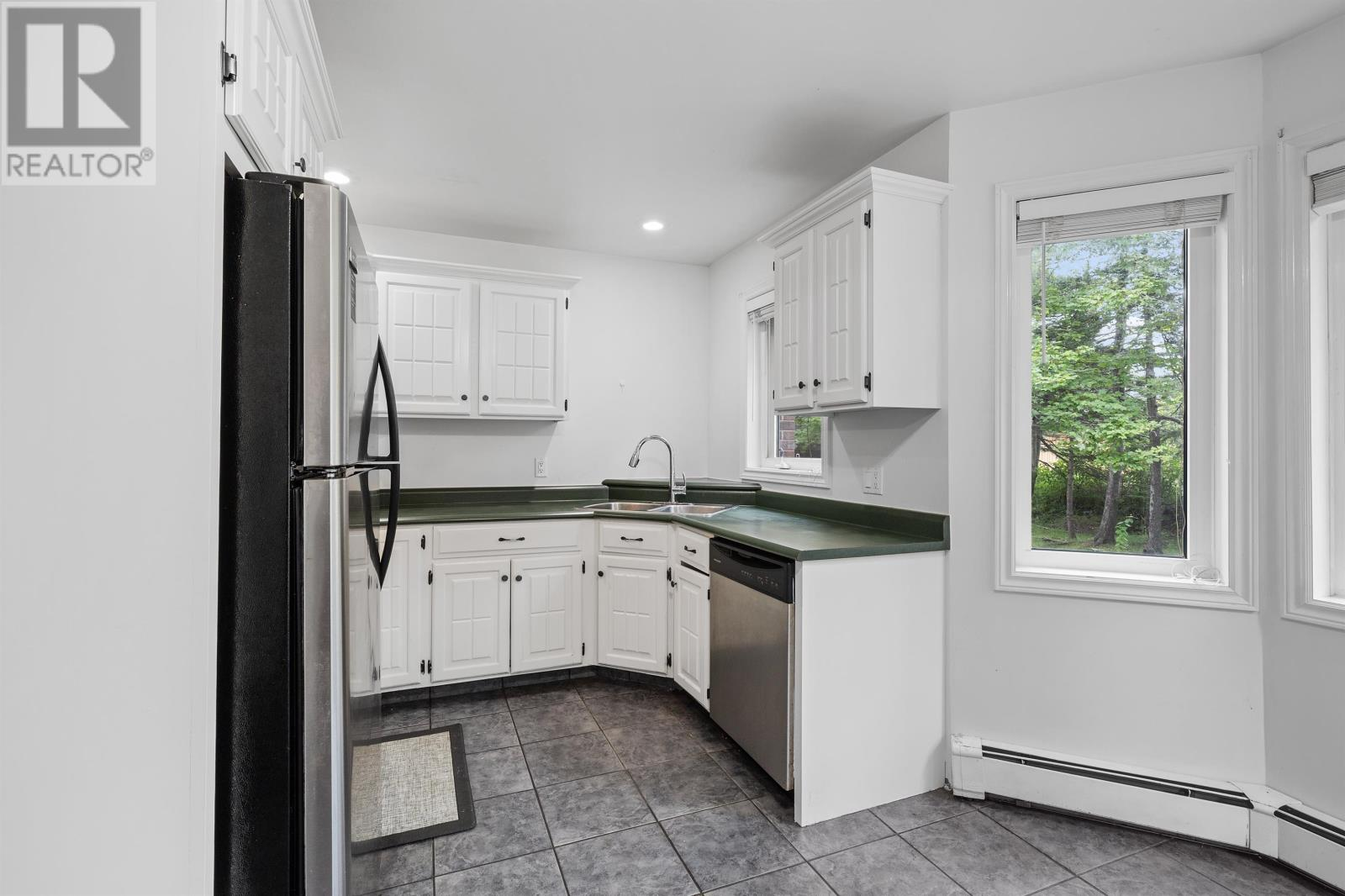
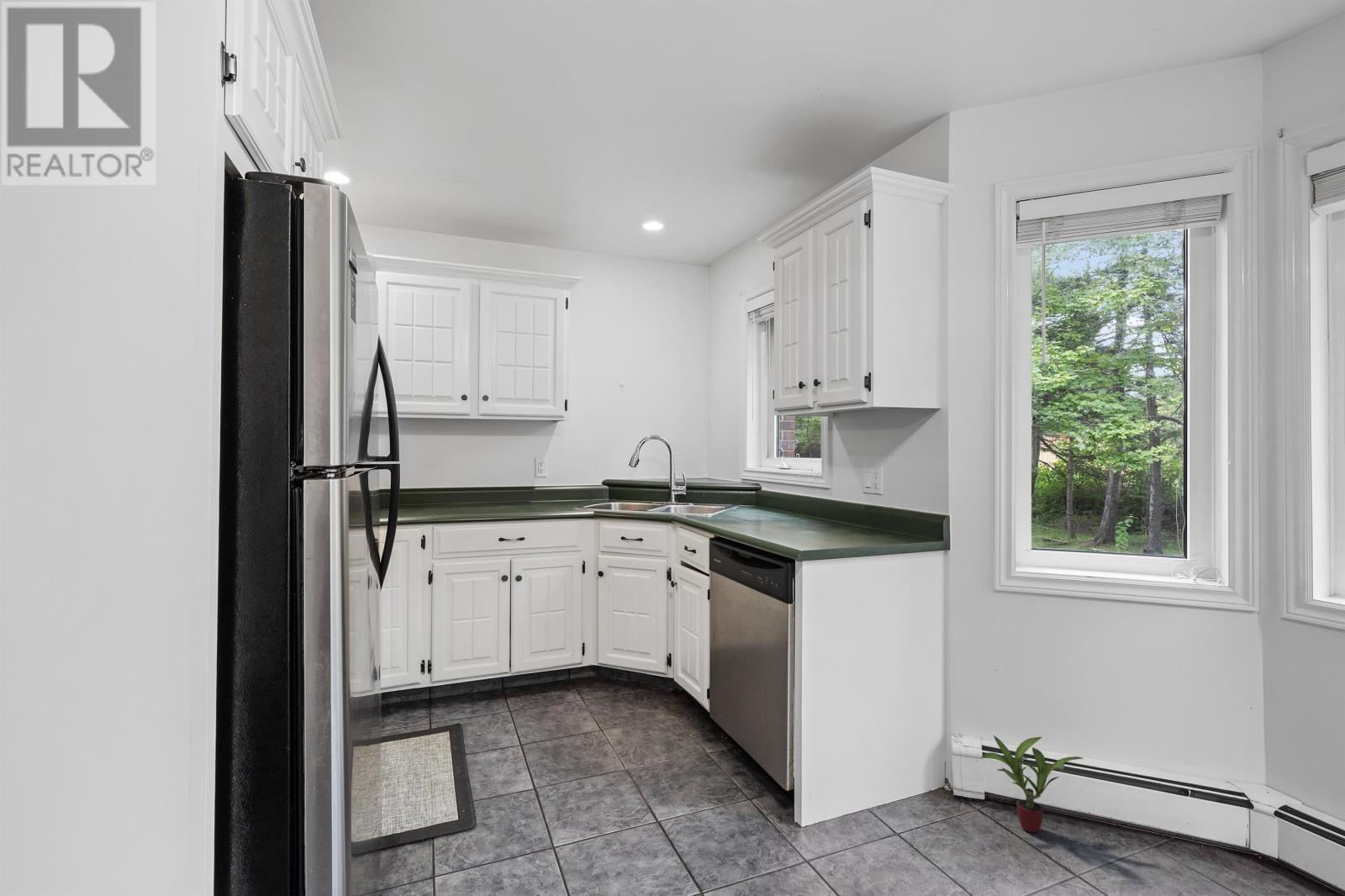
+ potted plant (1032, 790)
